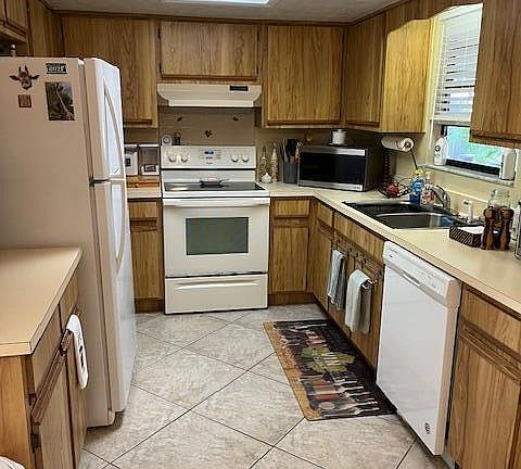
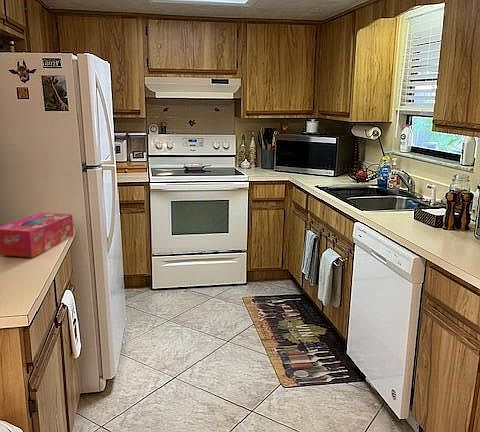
+ tissue box (36, 233)
